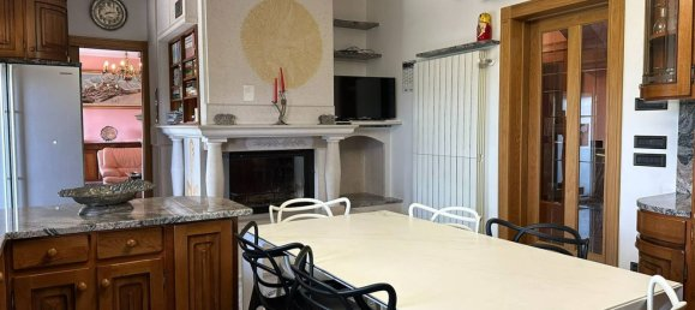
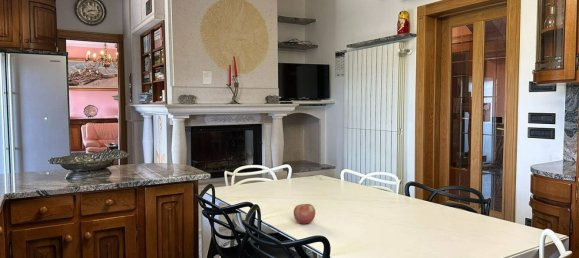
+ apple (304, 213)
